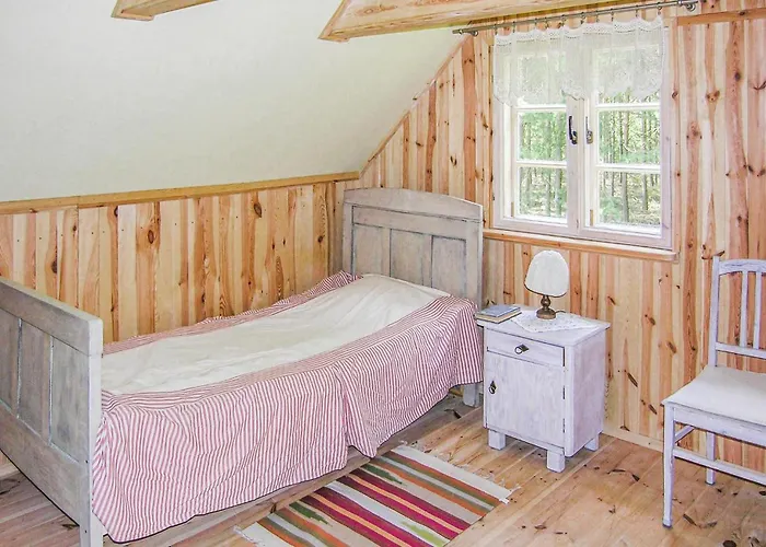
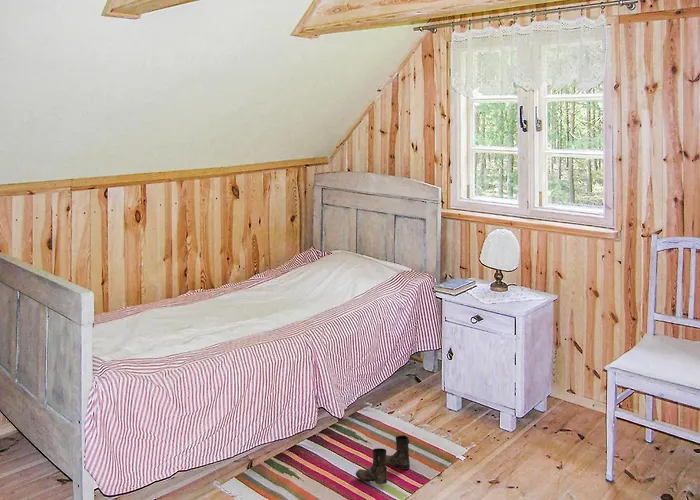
+ boots (383, 457)
